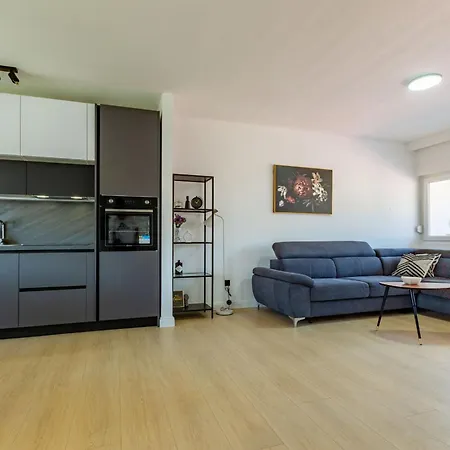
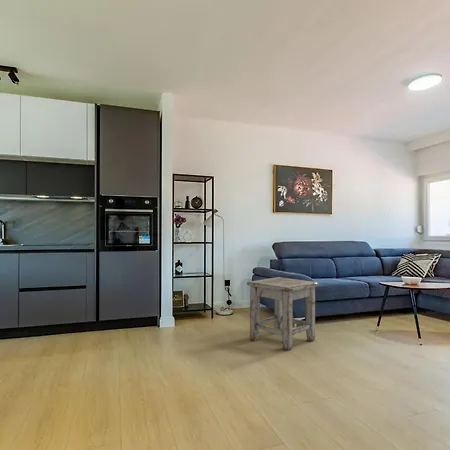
+ stool (282, 311)
